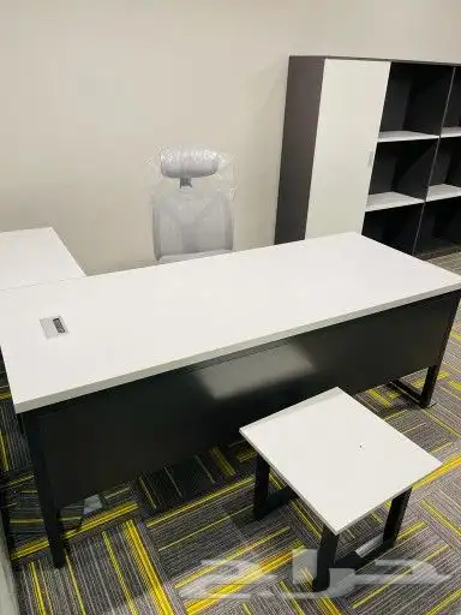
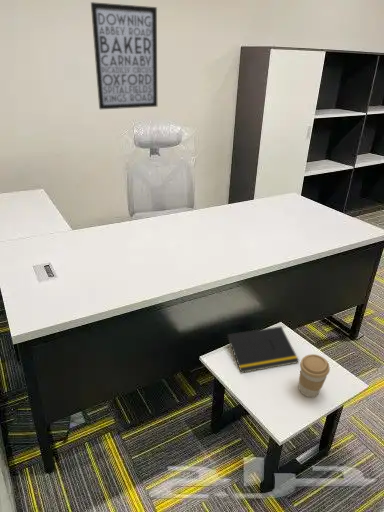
+ wall art (127, 59)
+ coffee cup (312, 375)
+ notepad (262, 348)
